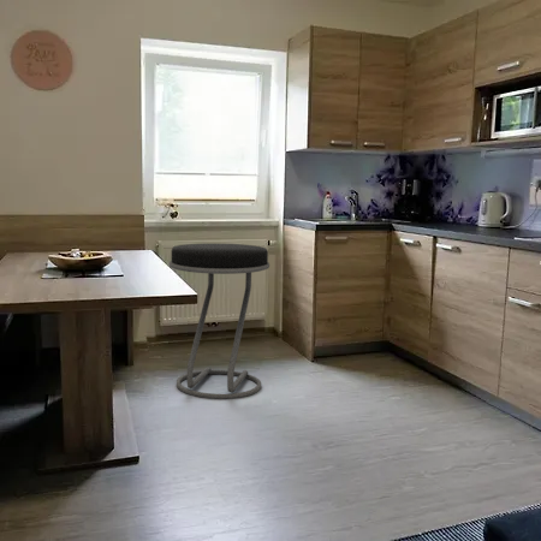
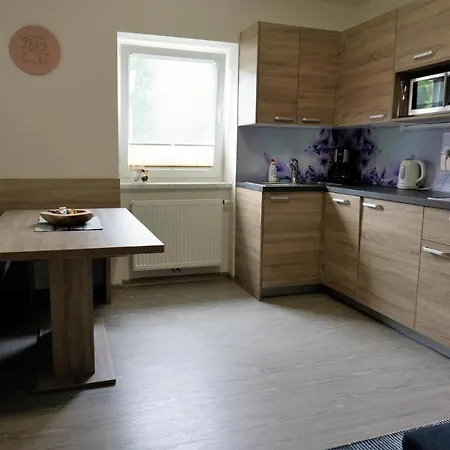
- stool (206, 315)
